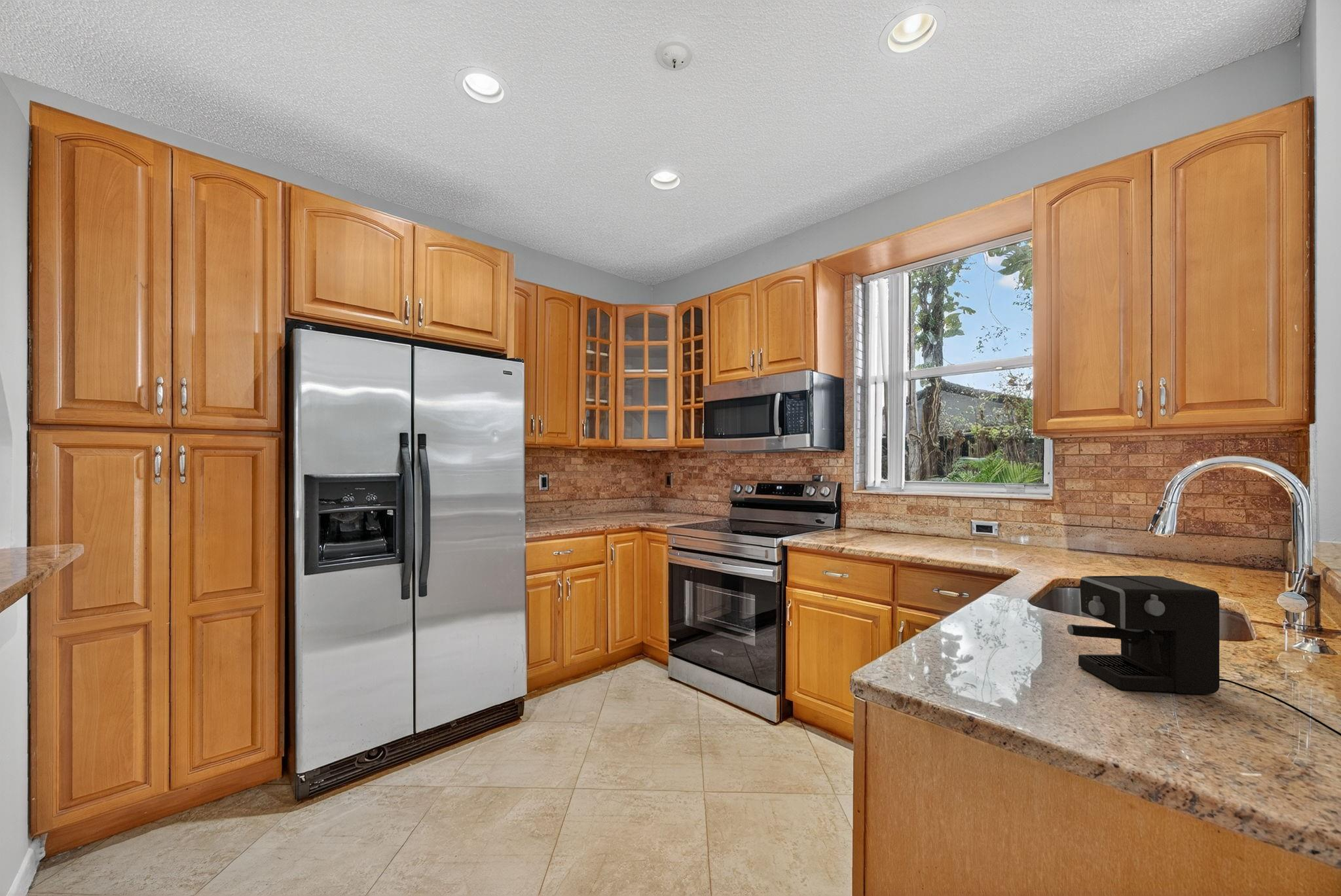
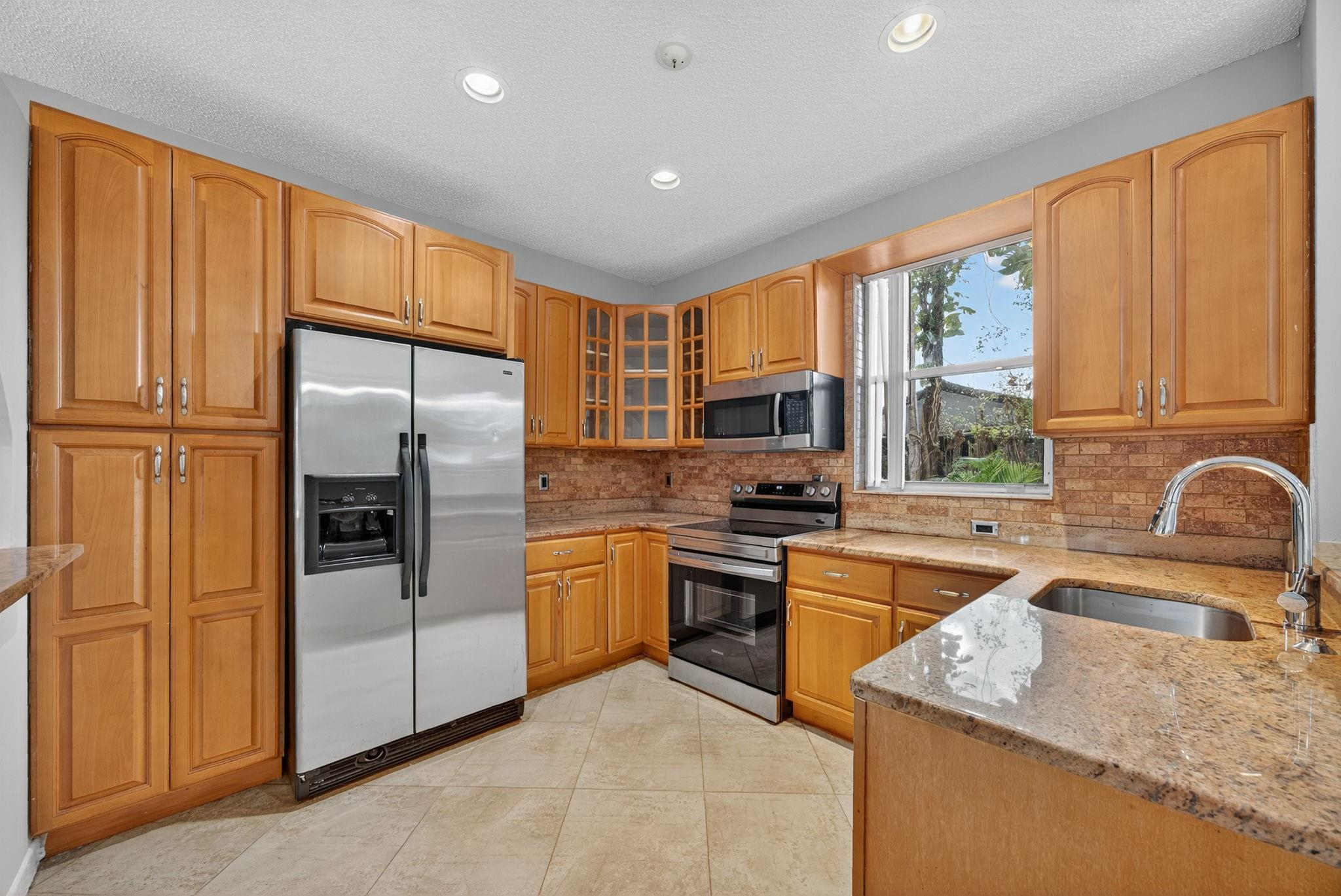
- coffee maker (1196, 649)
